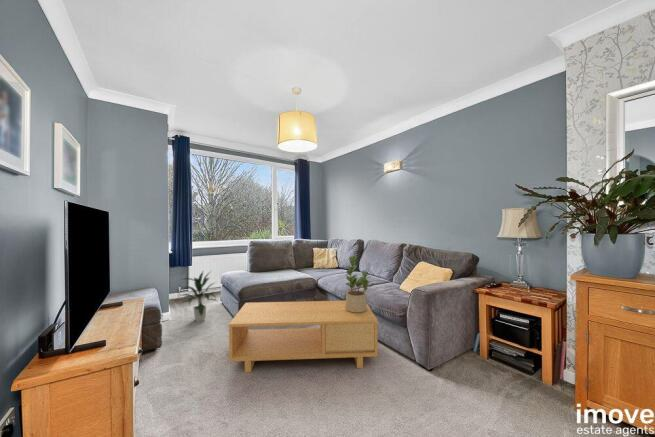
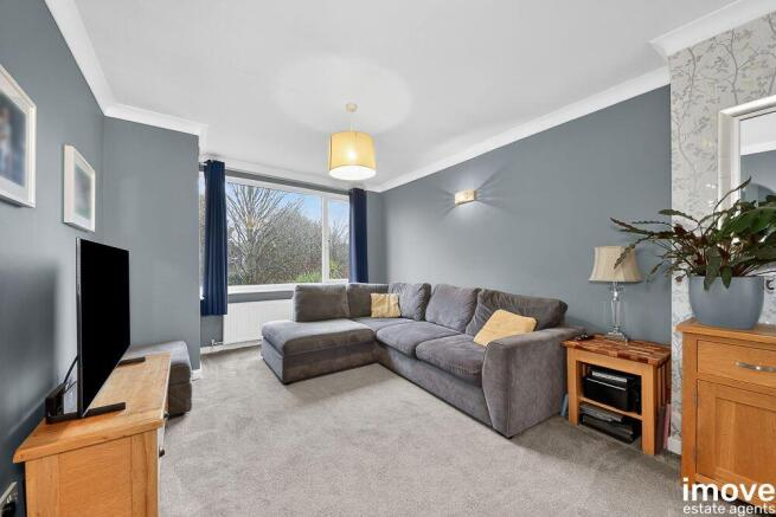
- indoor plant (199, 296)
- potted plant (359, 282)
- coffee table (305, 332)
